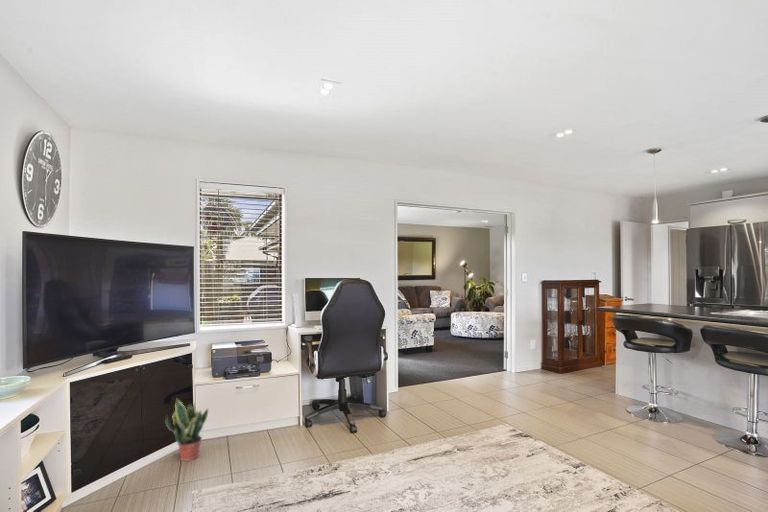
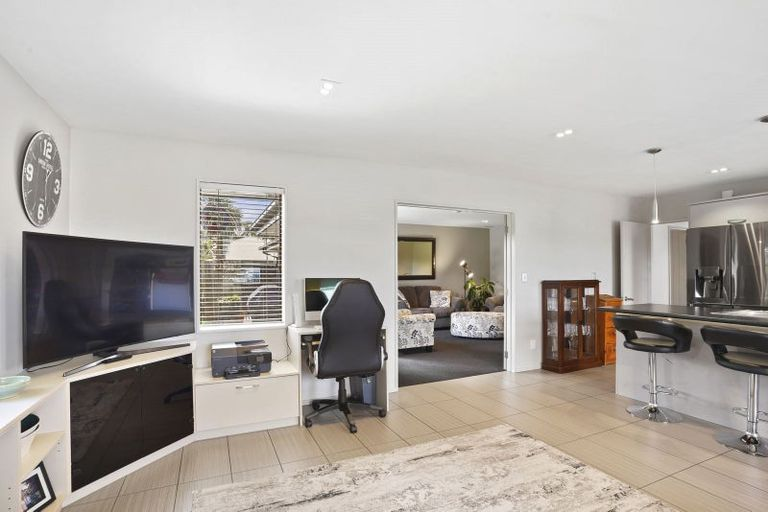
- potted plant (192, 425)
